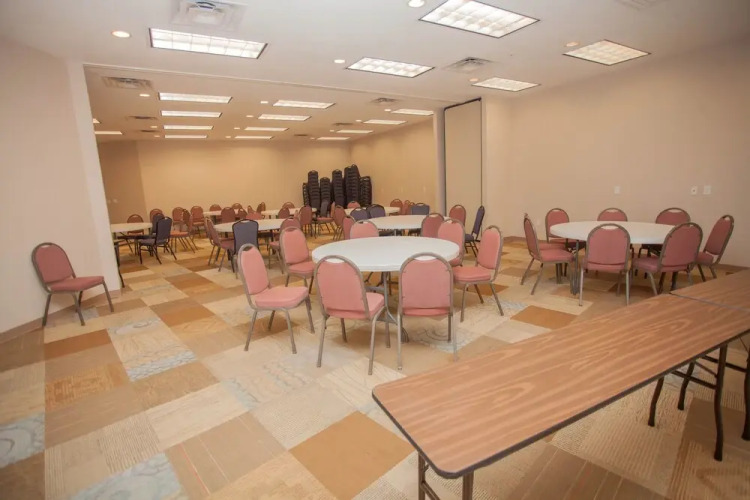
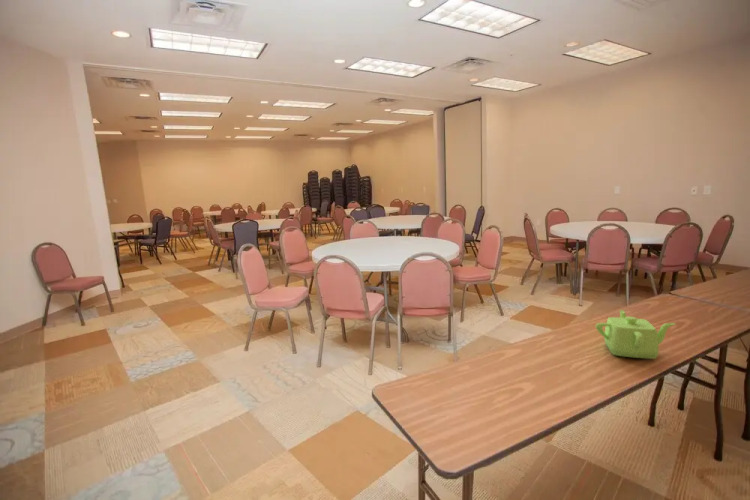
+ teapot (632, 334)
